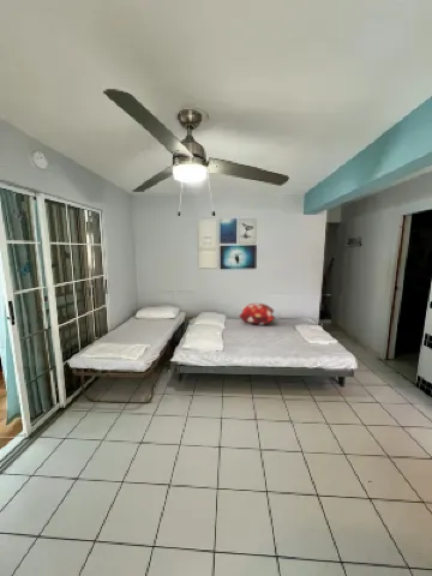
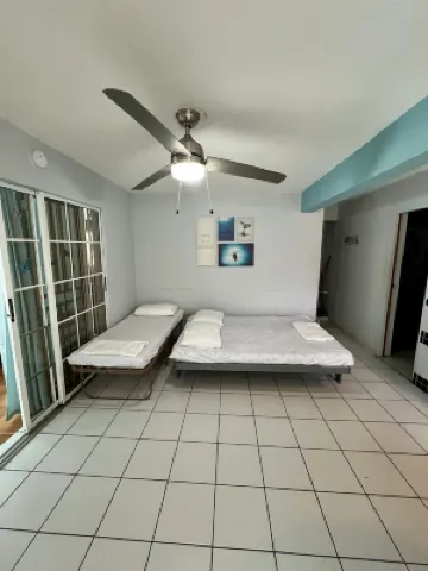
- decorative pillow (257, 313)
